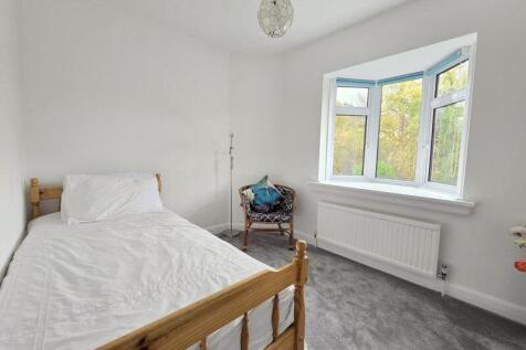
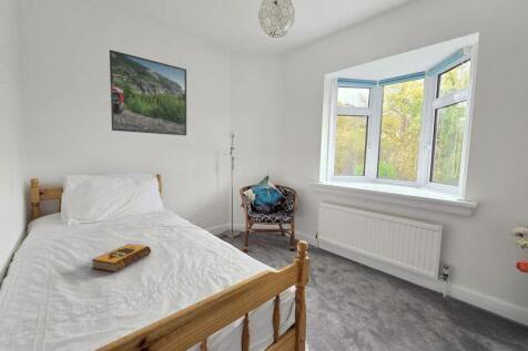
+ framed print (152, 97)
+ hardback book (123, 256)
